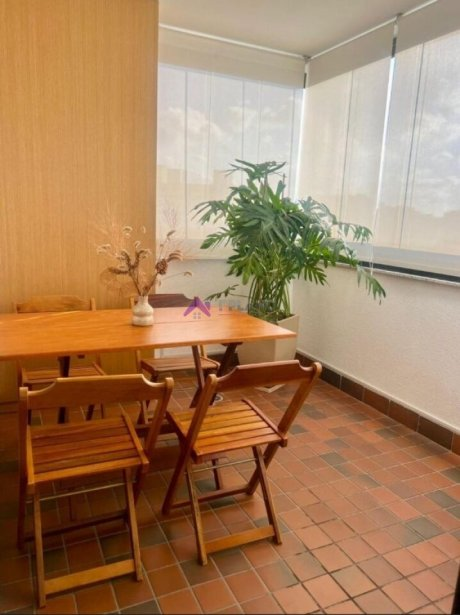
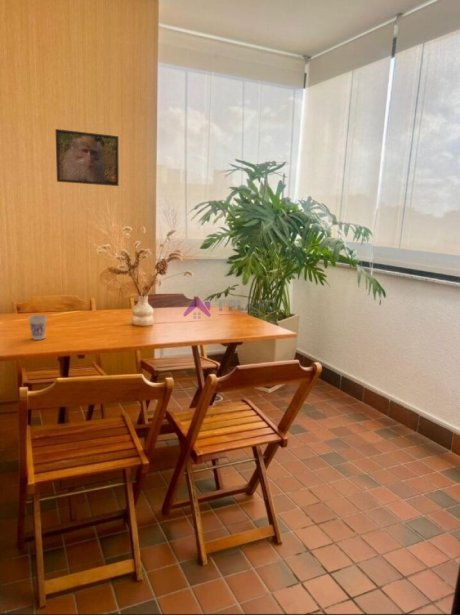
+ cup (38, 327)
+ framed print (88, 158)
